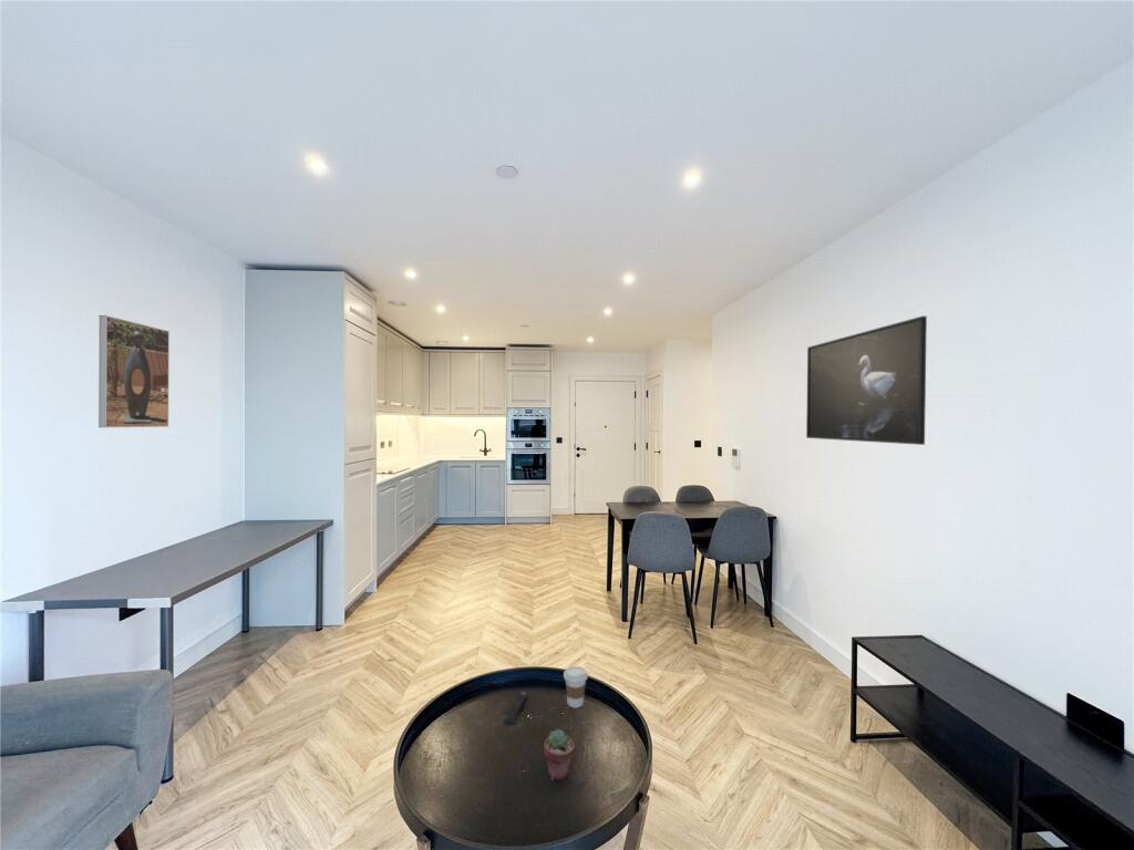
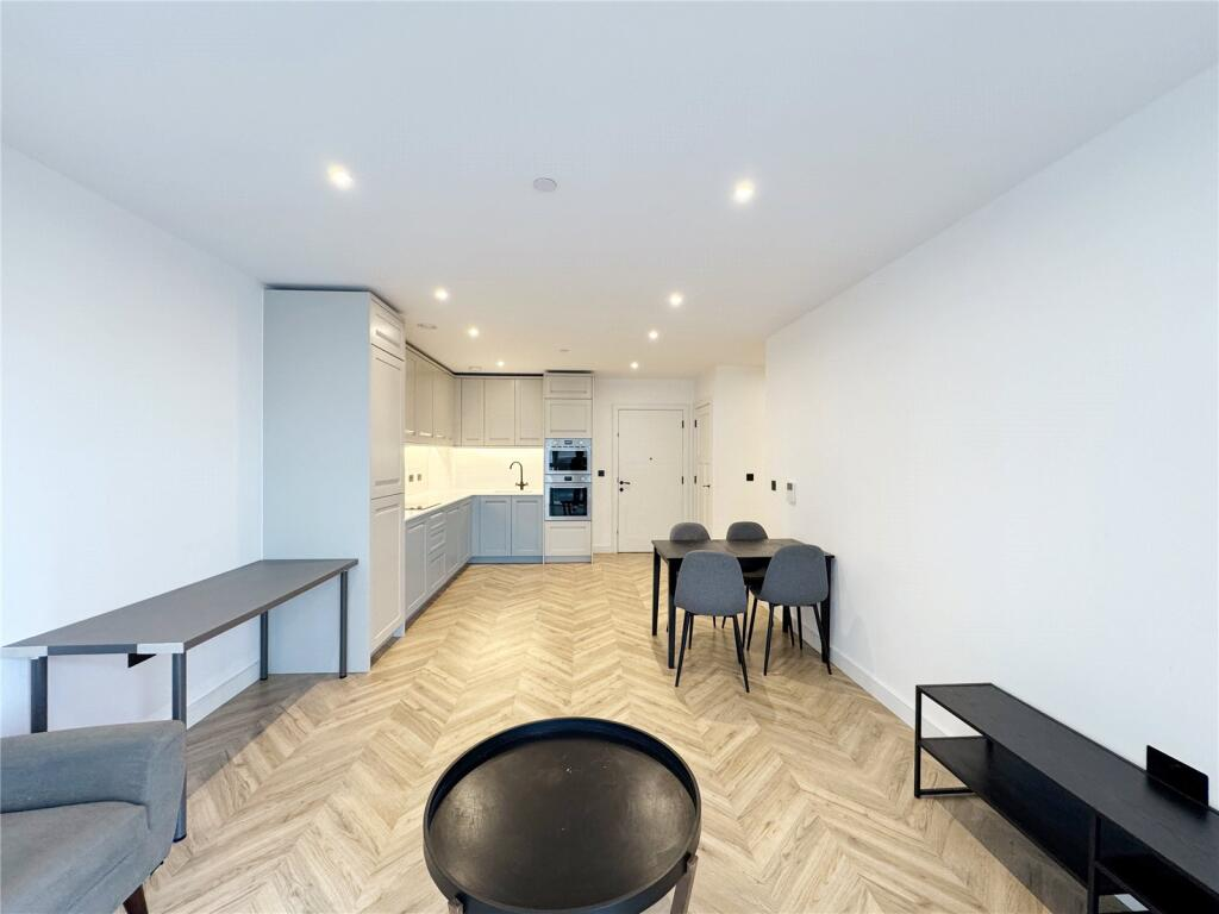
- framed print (856, 387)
- coffee cup (575, 686)
- remote control (516, 705)
- potted succulent (558, 751)
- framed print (136, 375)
